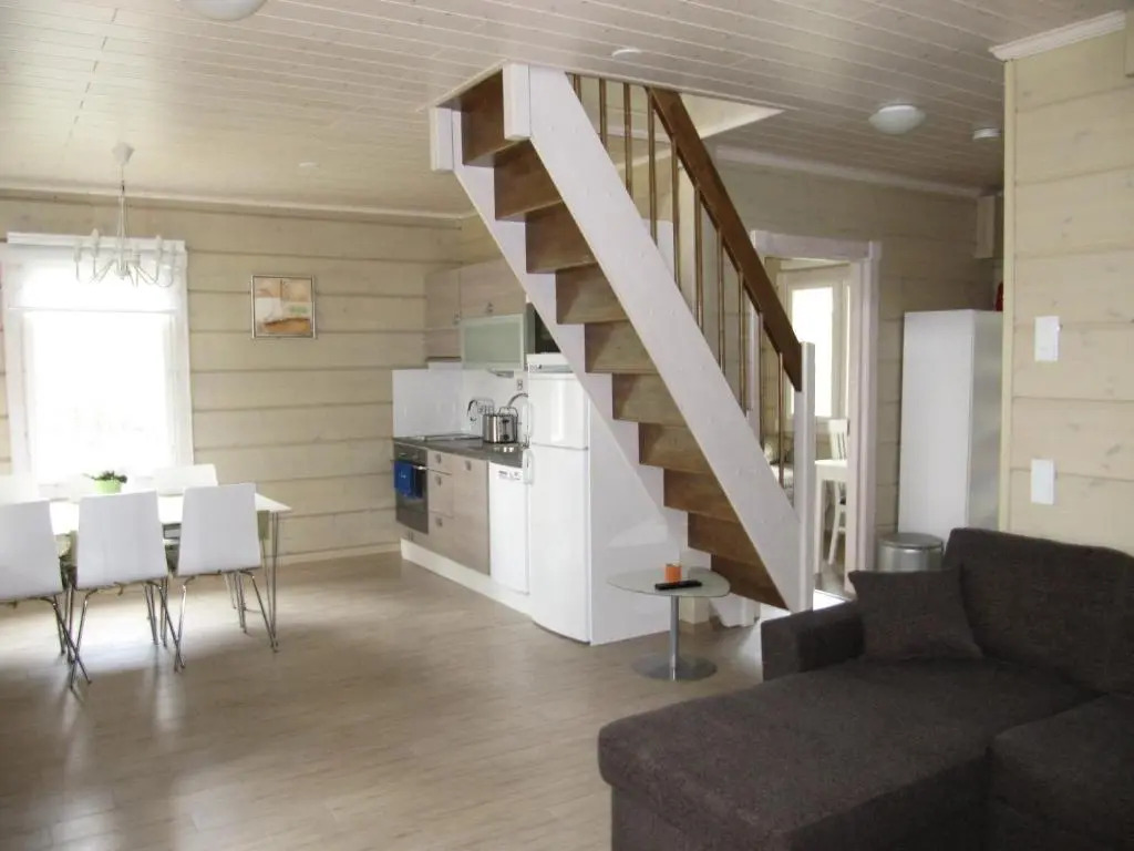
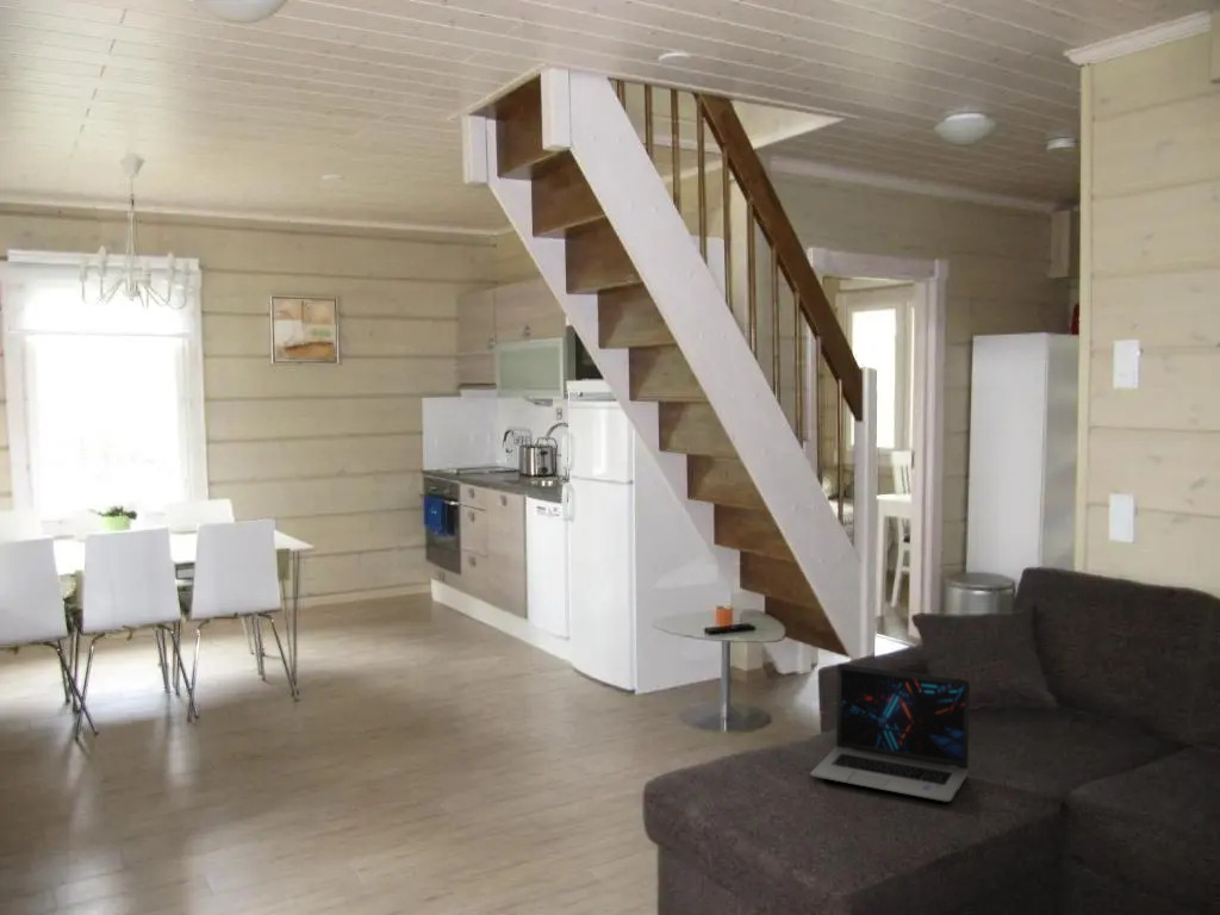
+ laptop (889, 730)
